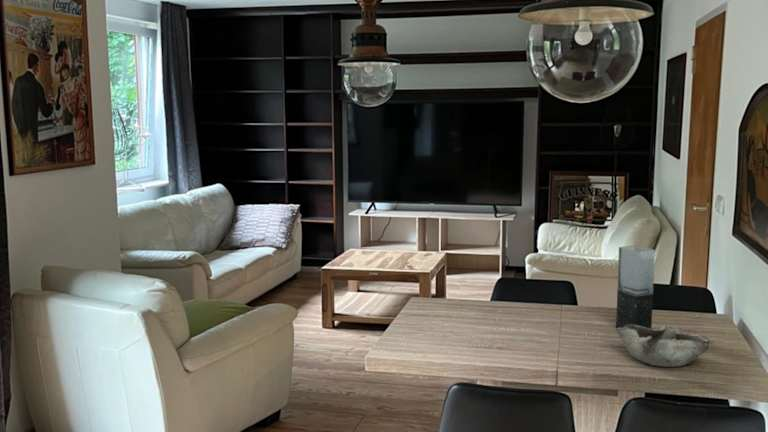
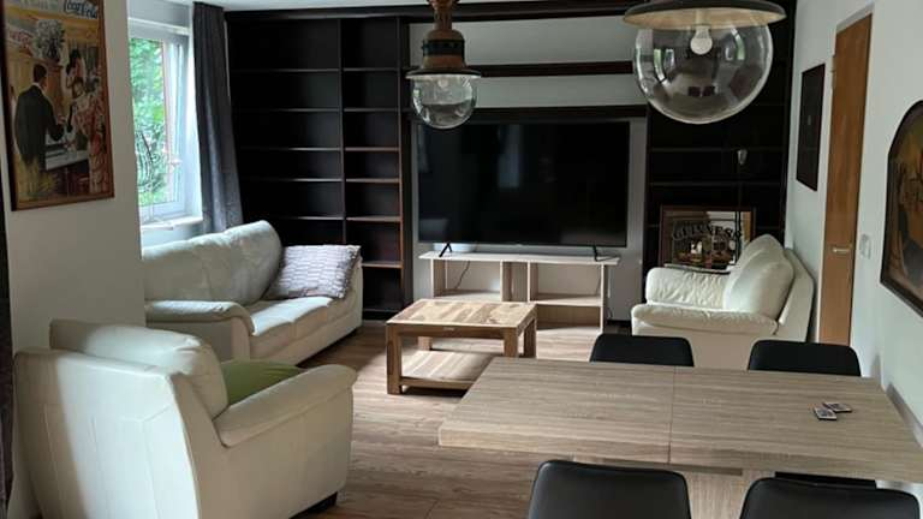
- vase (635, 289)
- bowl (663, 345)
